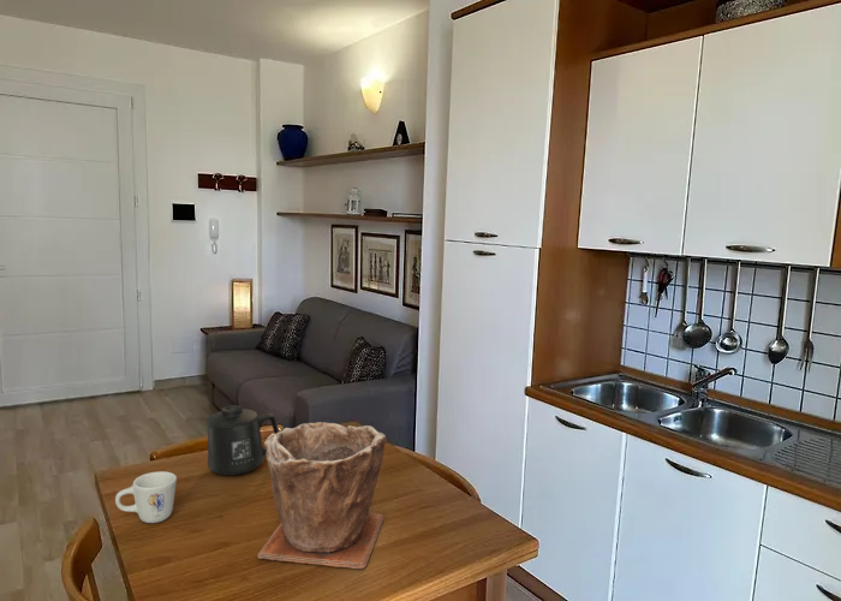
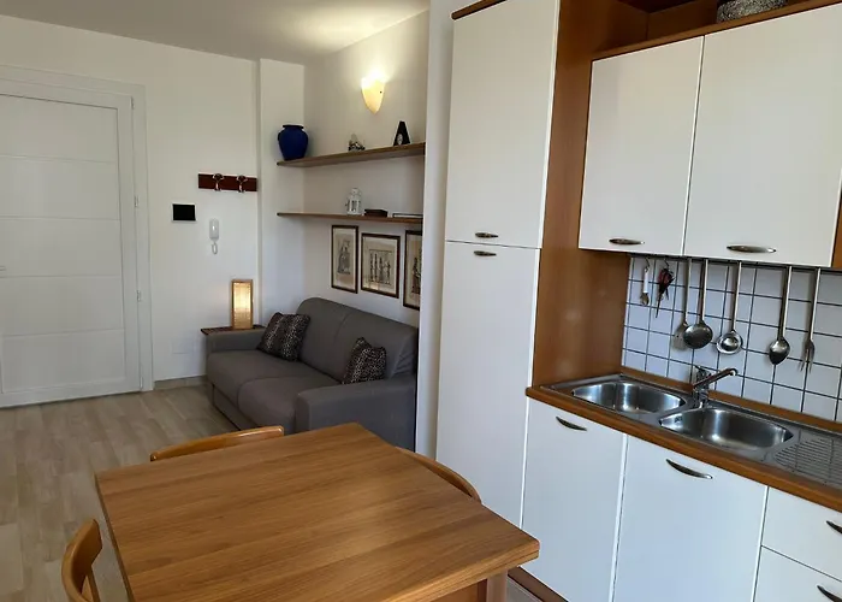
- plant pot (326, 484)
- mug (240, 435)
- mug (147, 500)
